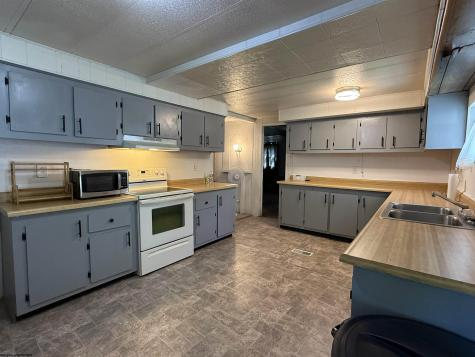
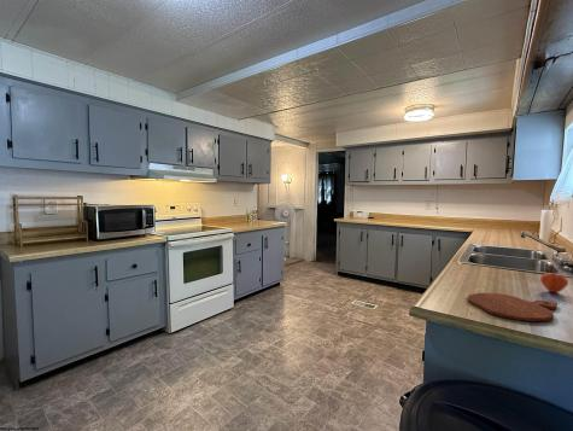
+ fruit (554, 281)
+ cutting board (518, 304)
